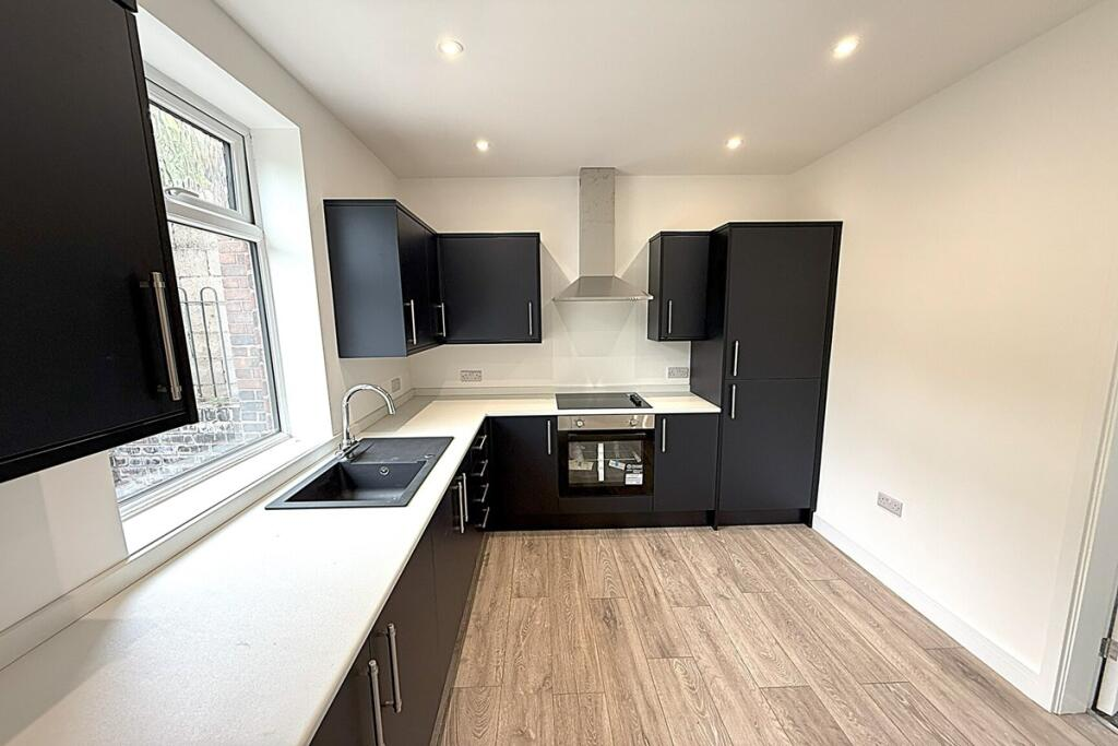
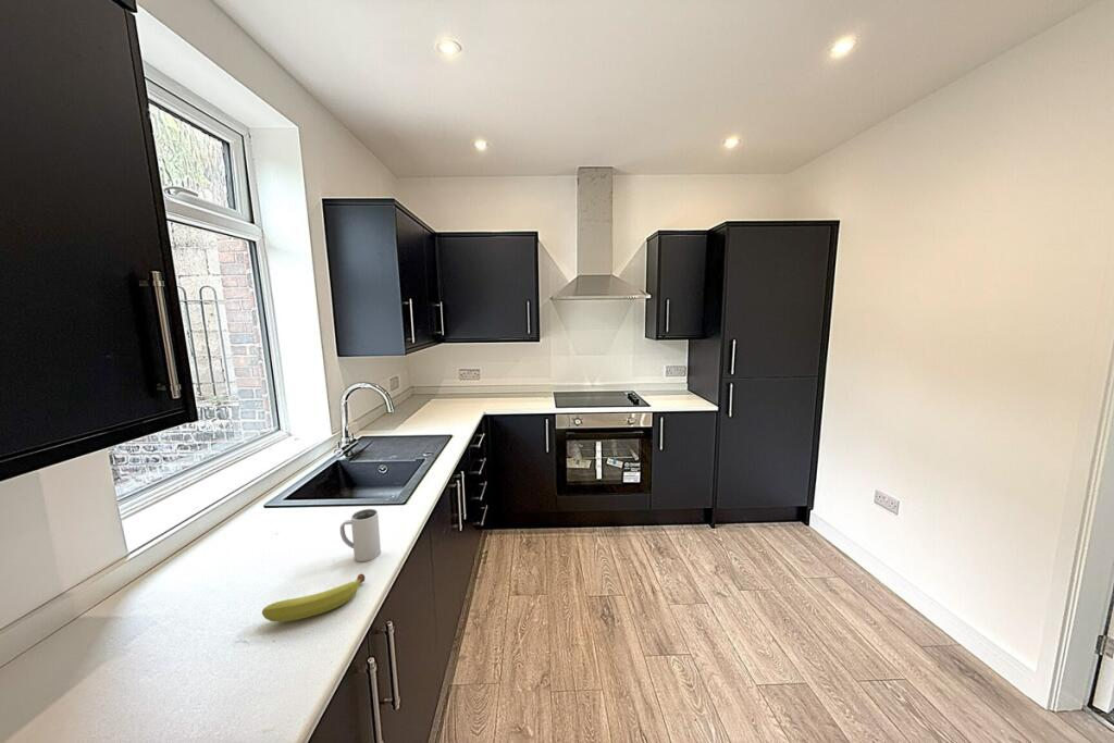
+ mug (360, 534)
+ fruit (314, 596)
